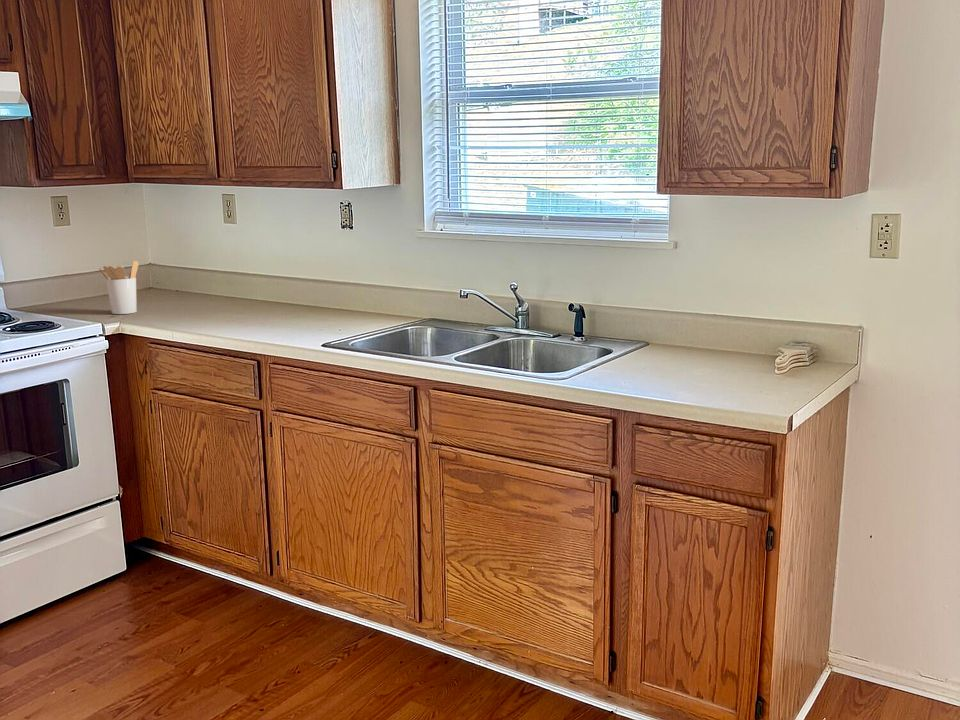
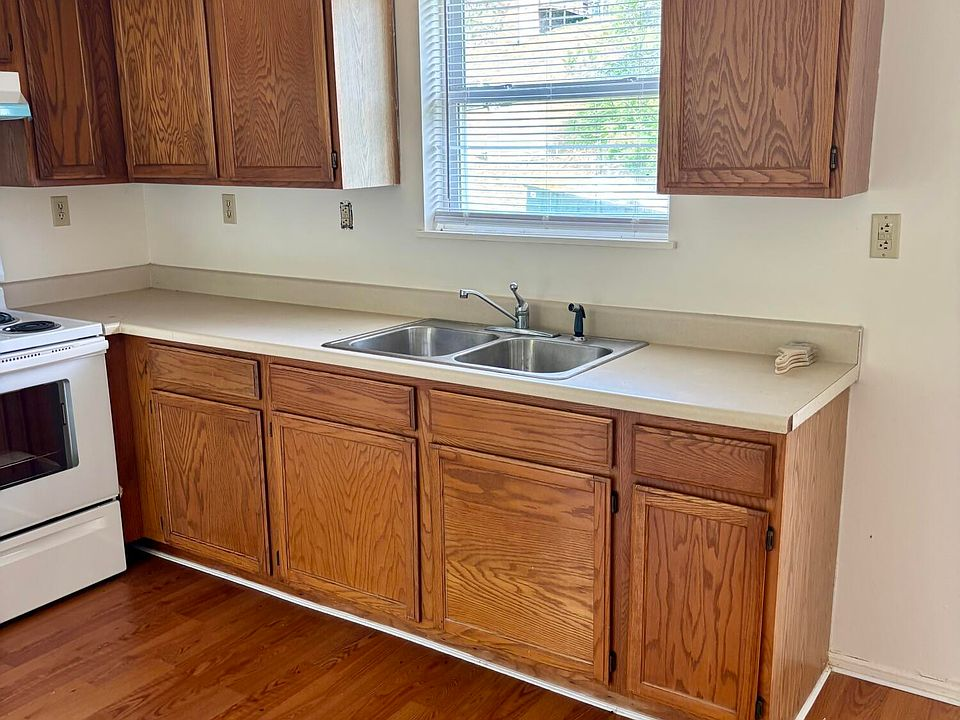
- utensil holder (120, 287)
